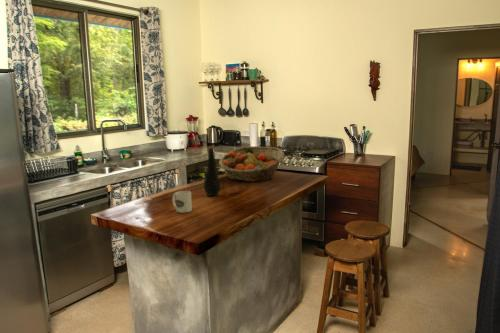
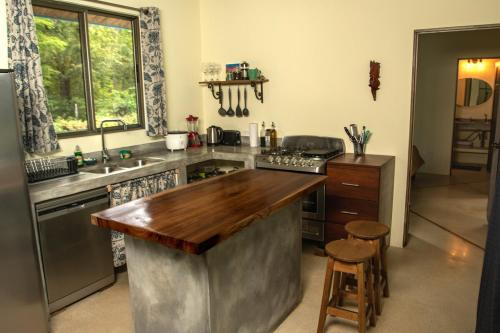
- fruit basket (251, 163)
- bottle (211, 171)
- mug (181, 201)
